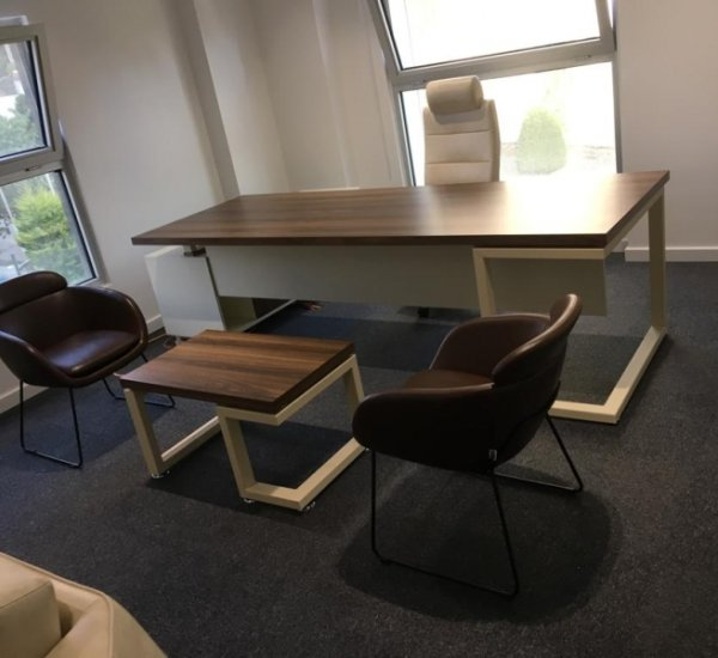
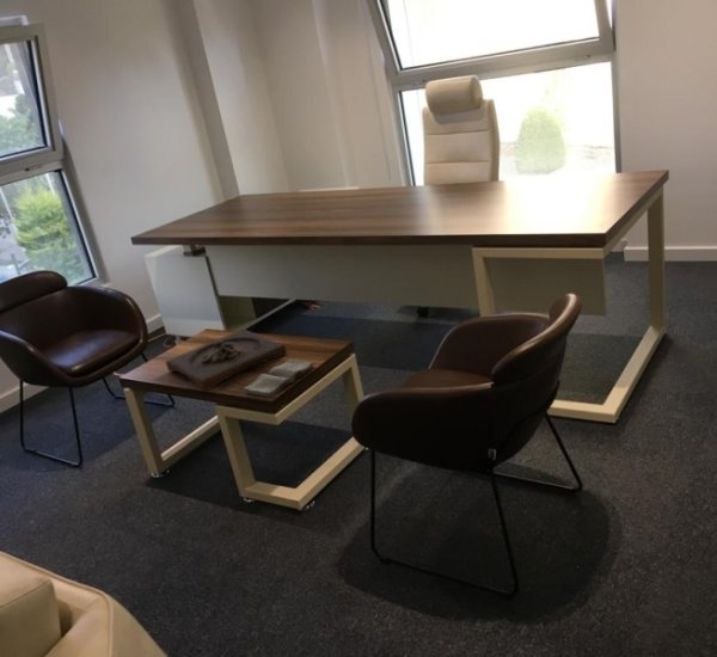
+ wooden tray (223, 351)
+ diary (278, 376)
